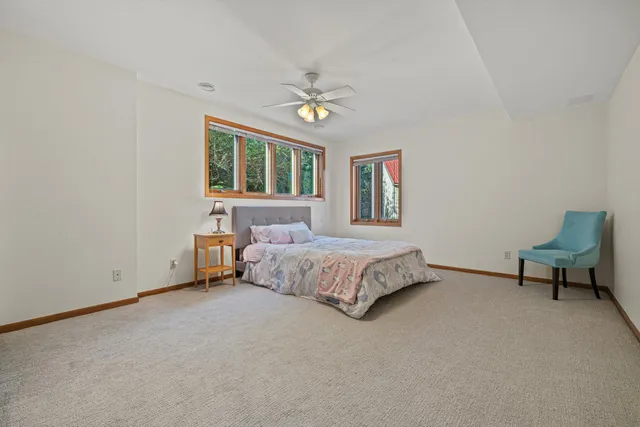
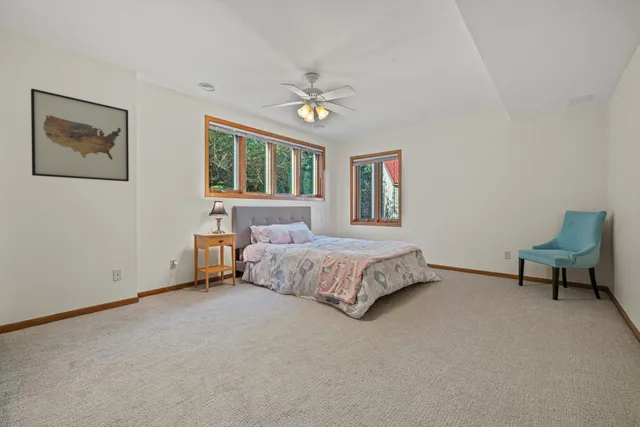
+ wall art (84, 139)
